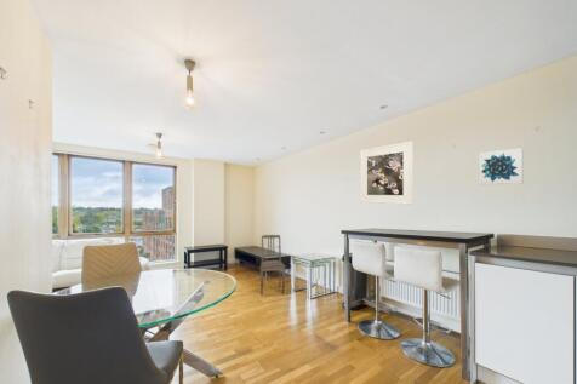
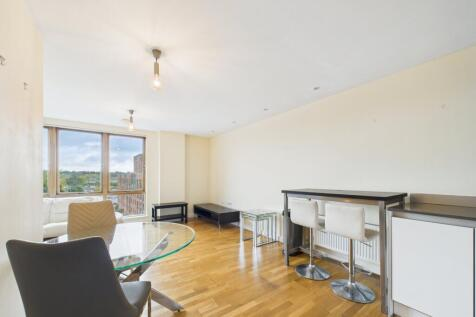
- wall art (499, 167)
- dining chair (272, 263)
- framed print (384, 174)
